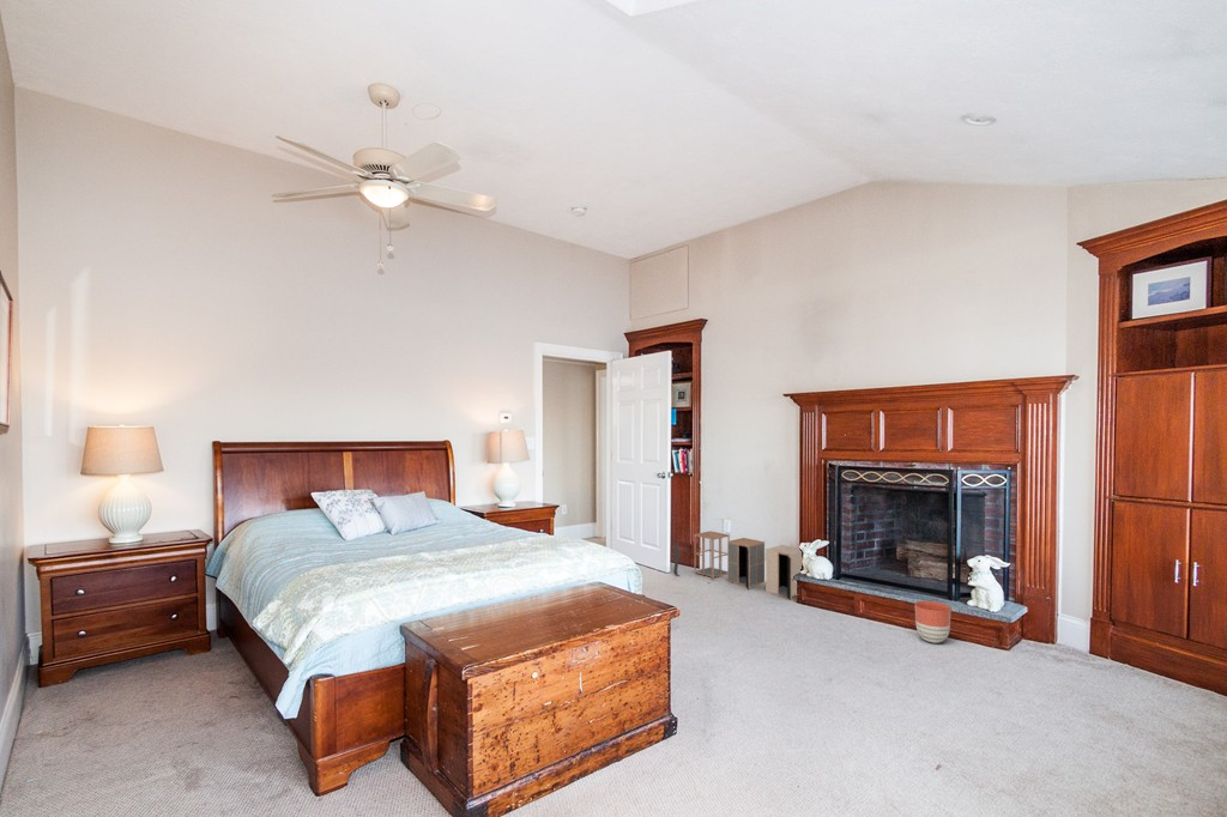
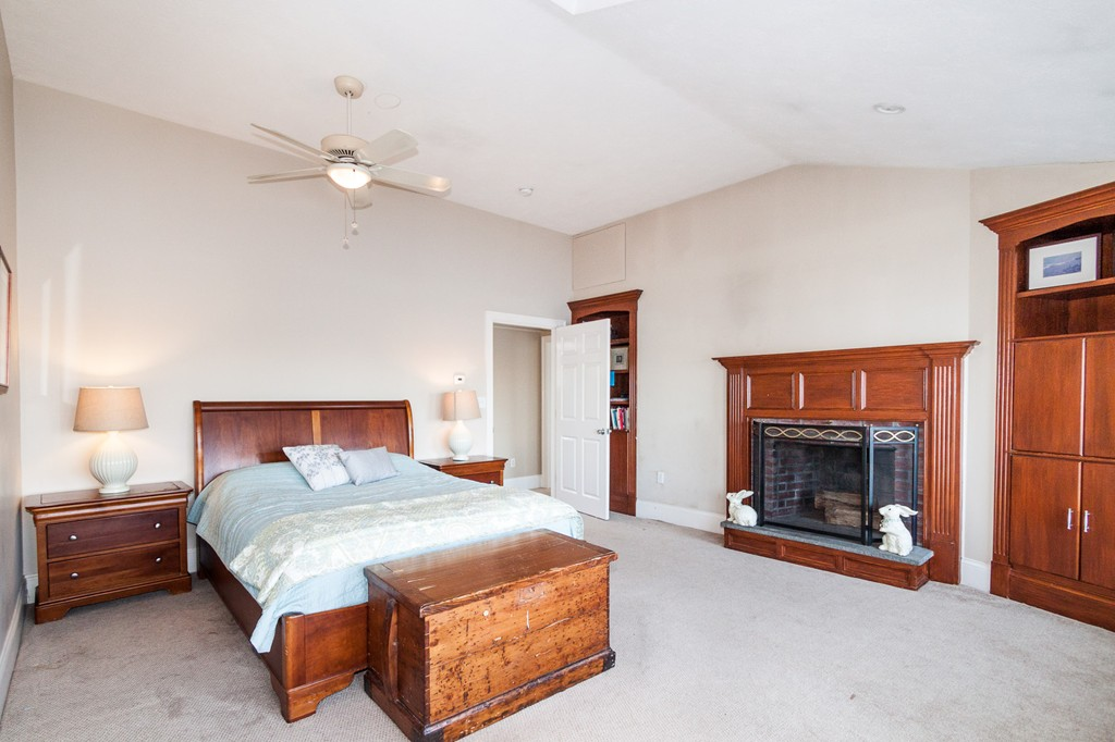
- planter (932, 623)
- storage cabinet (739, 563)
